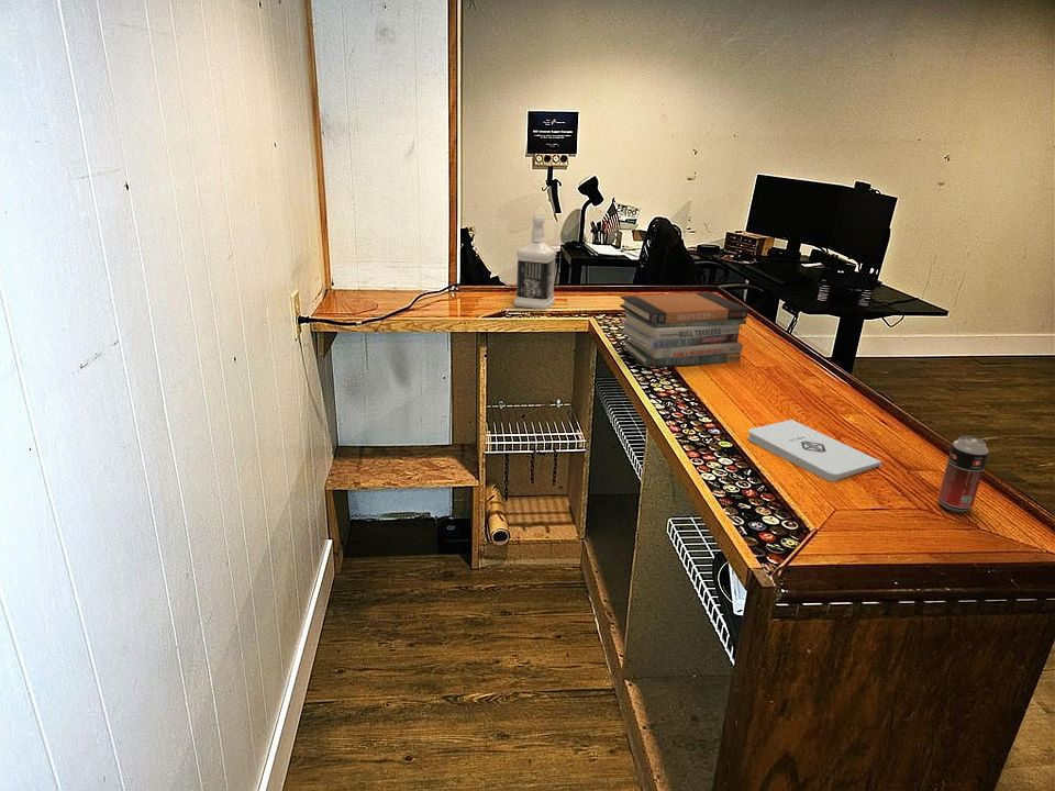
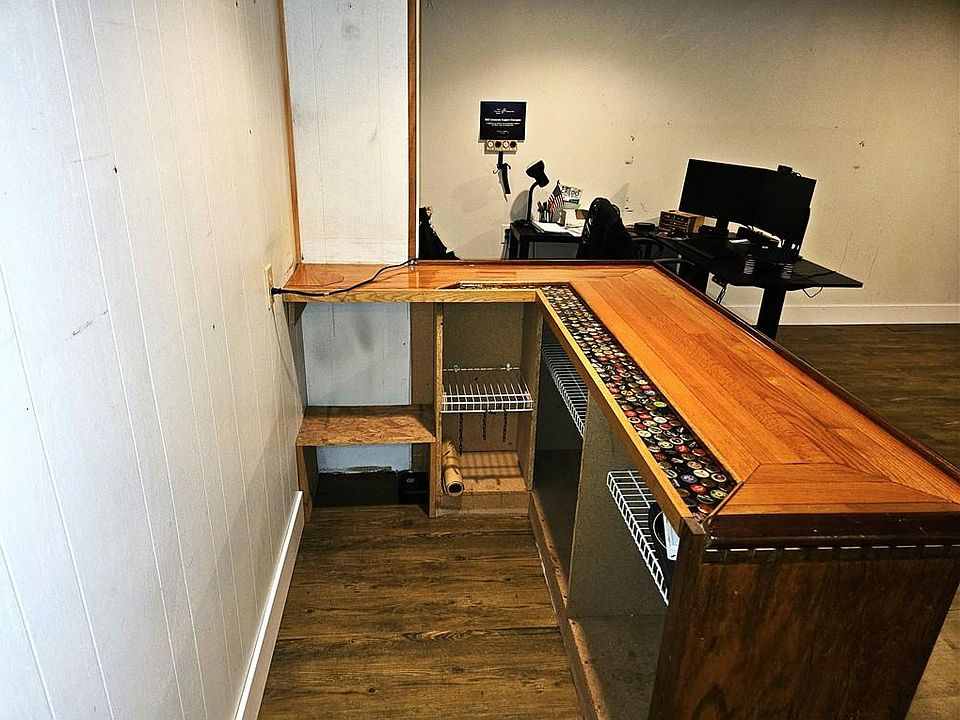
- book stack (680, 328)
- beverage can (963, 474)
- bottle (536, 260)
- notepad (810, 448)
